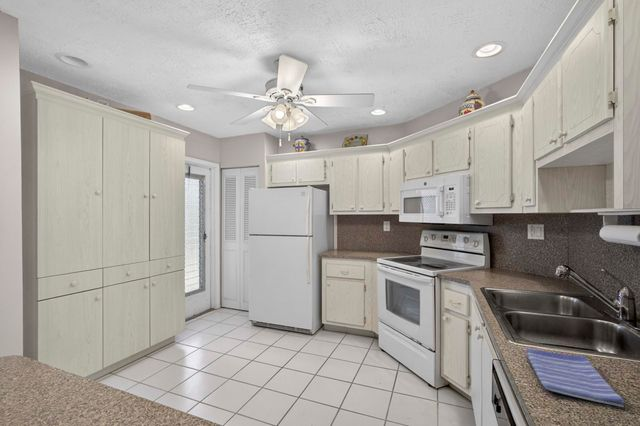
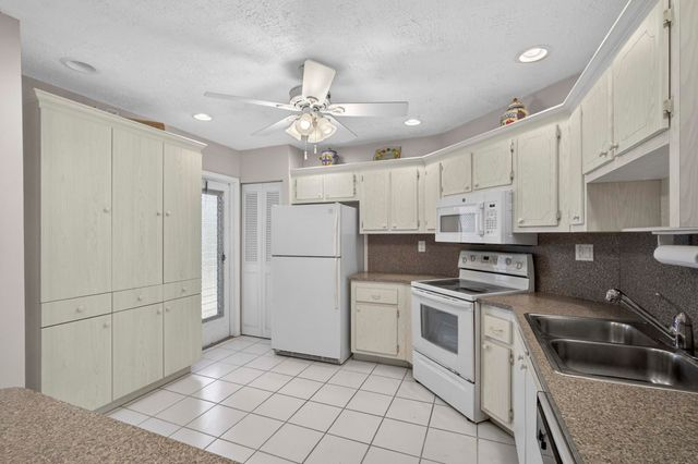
- dish towel (567, 372)
